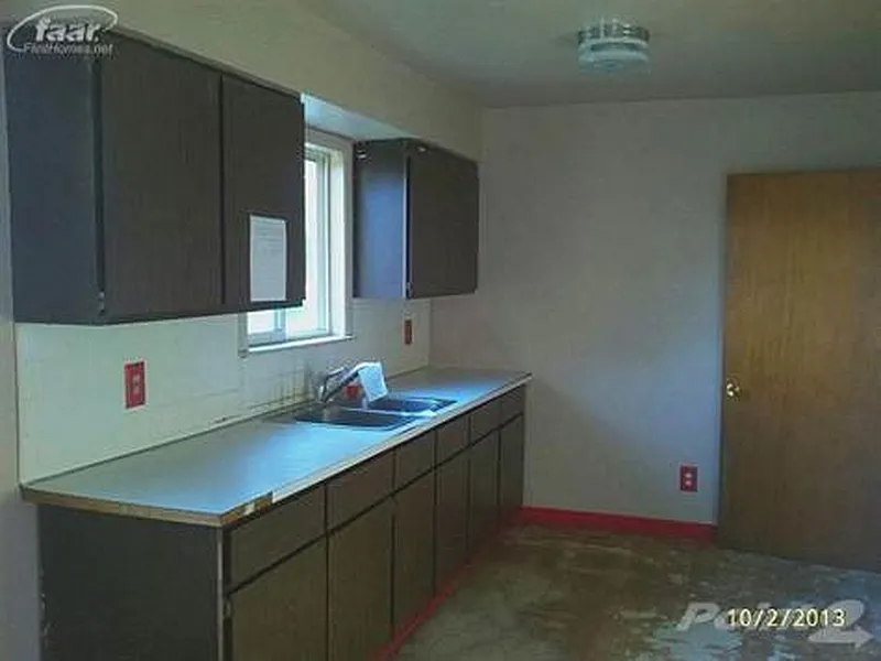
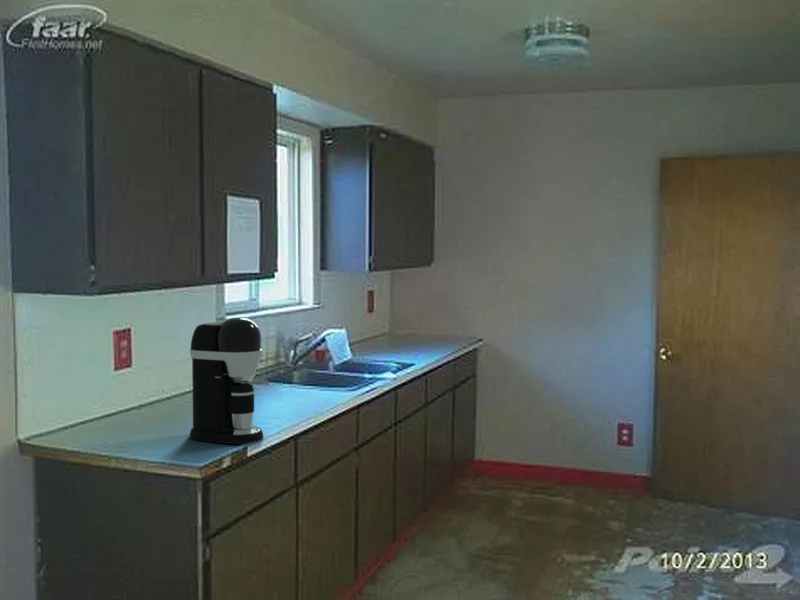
+ coffee maker (226, 377)
